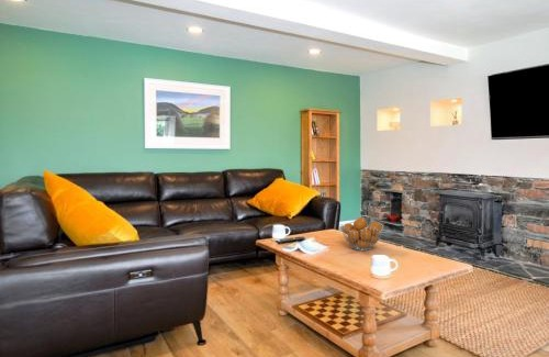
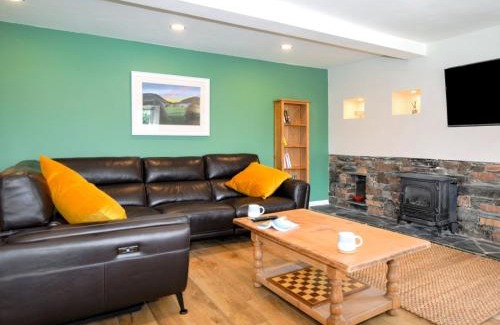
- fruit basket (361, 233)
